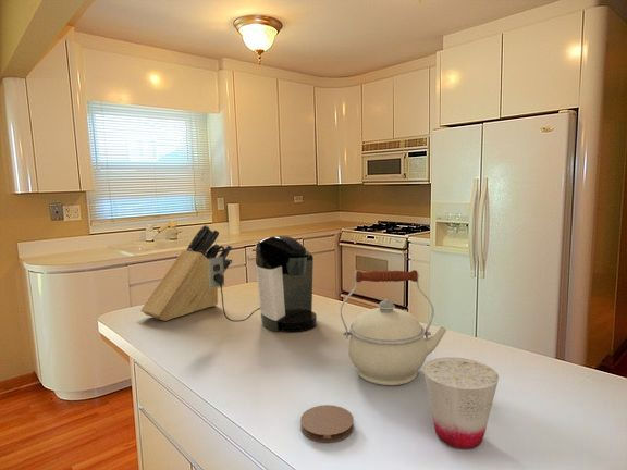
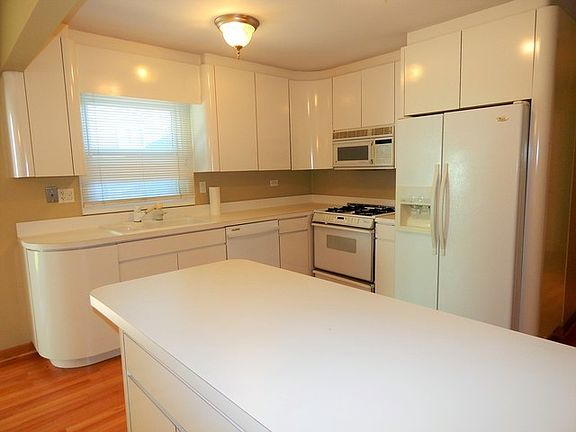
- kettle (393, 322)
- knife block (189, 268)
- coaster (327, 422)
- cup (458, 404)
- coffee maker (271, 283)
